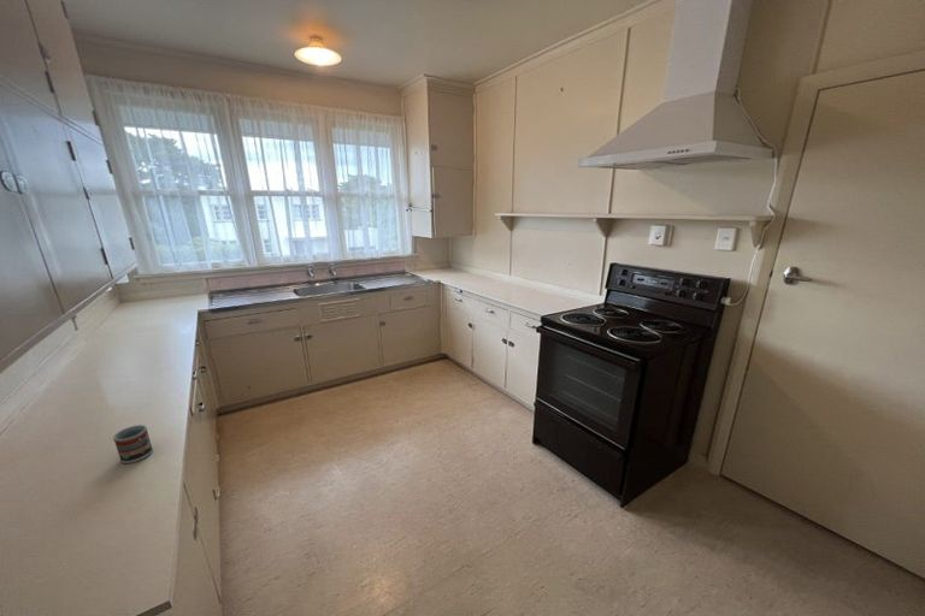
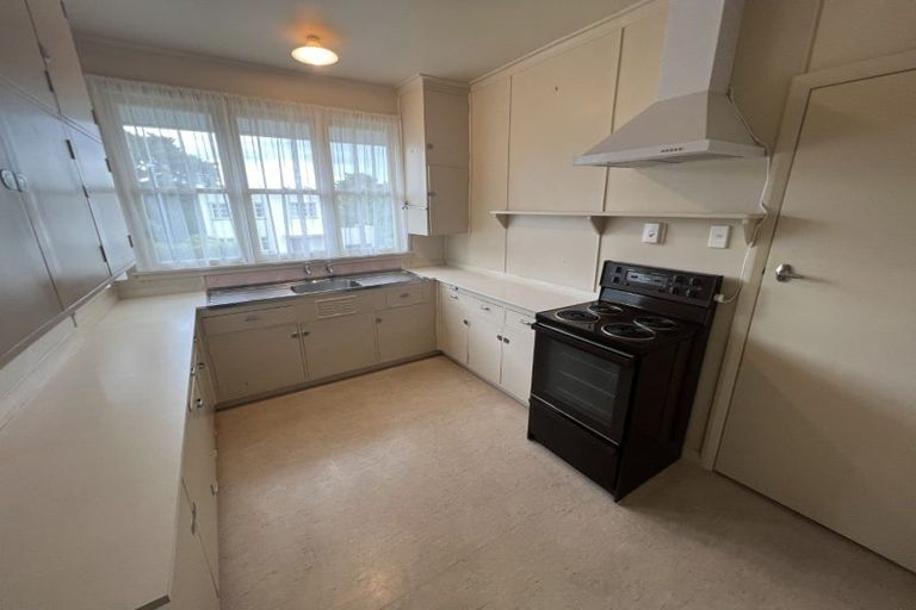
- cup (134, 440)
